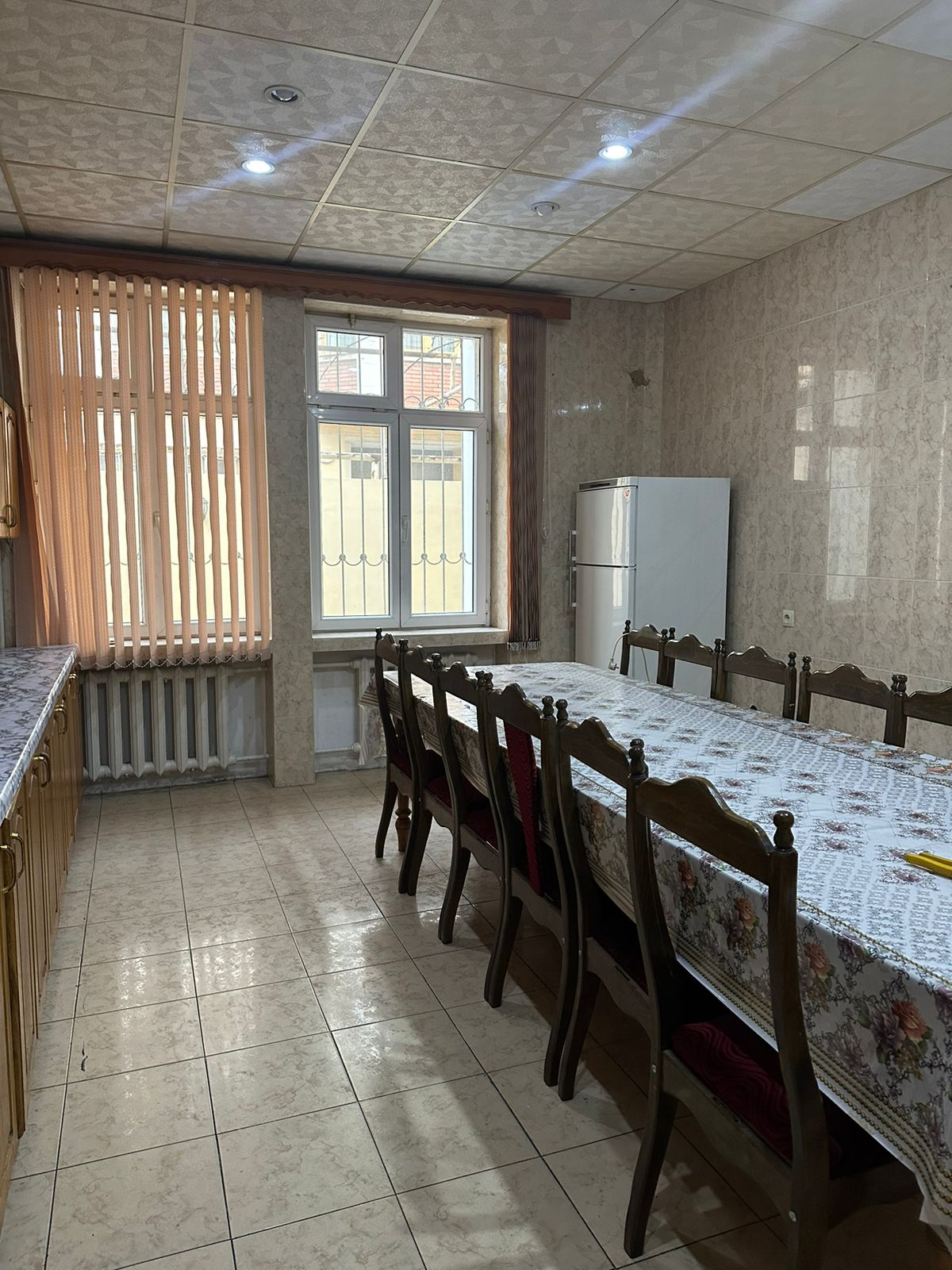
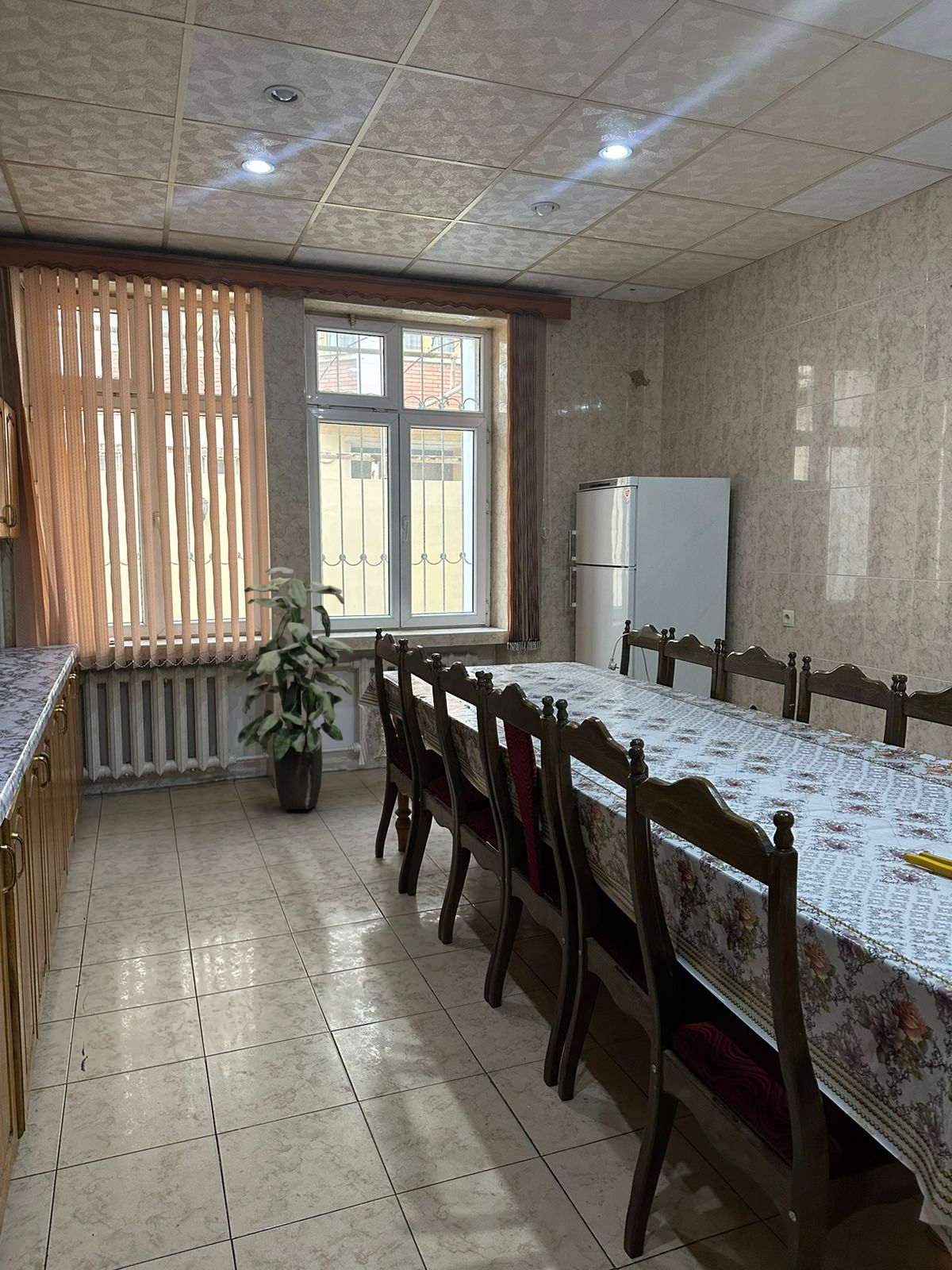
+ indoor plant (291, 687)
